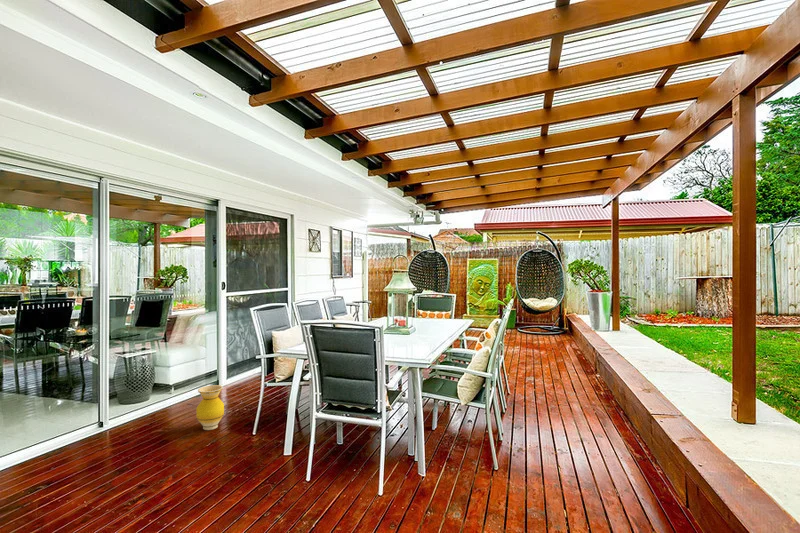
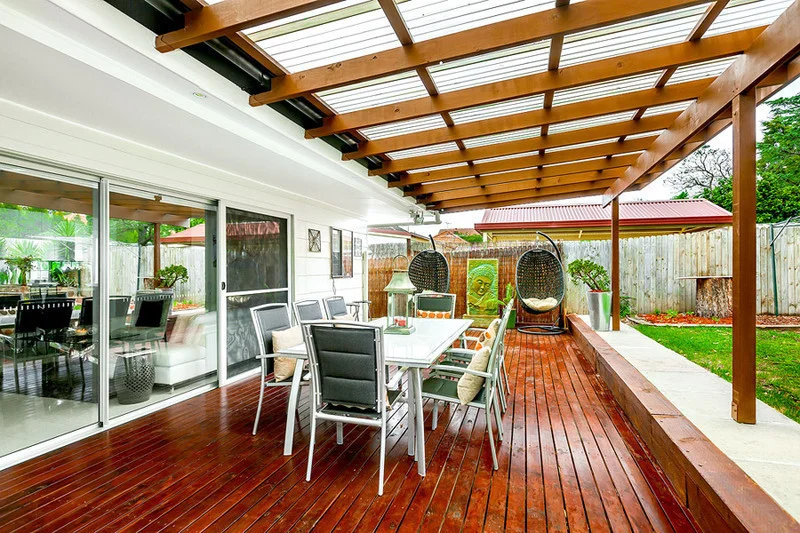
- vase (210, 407)
